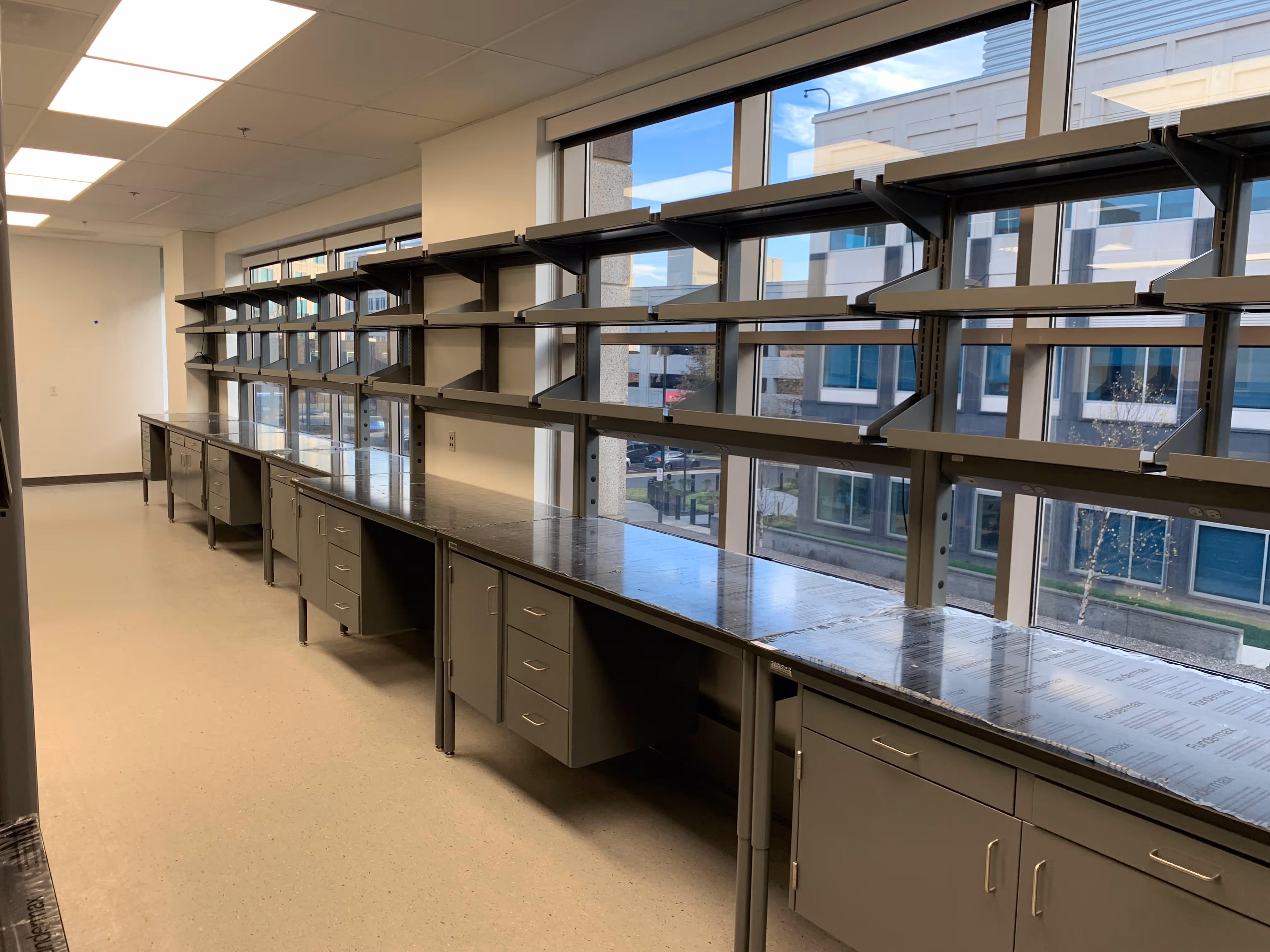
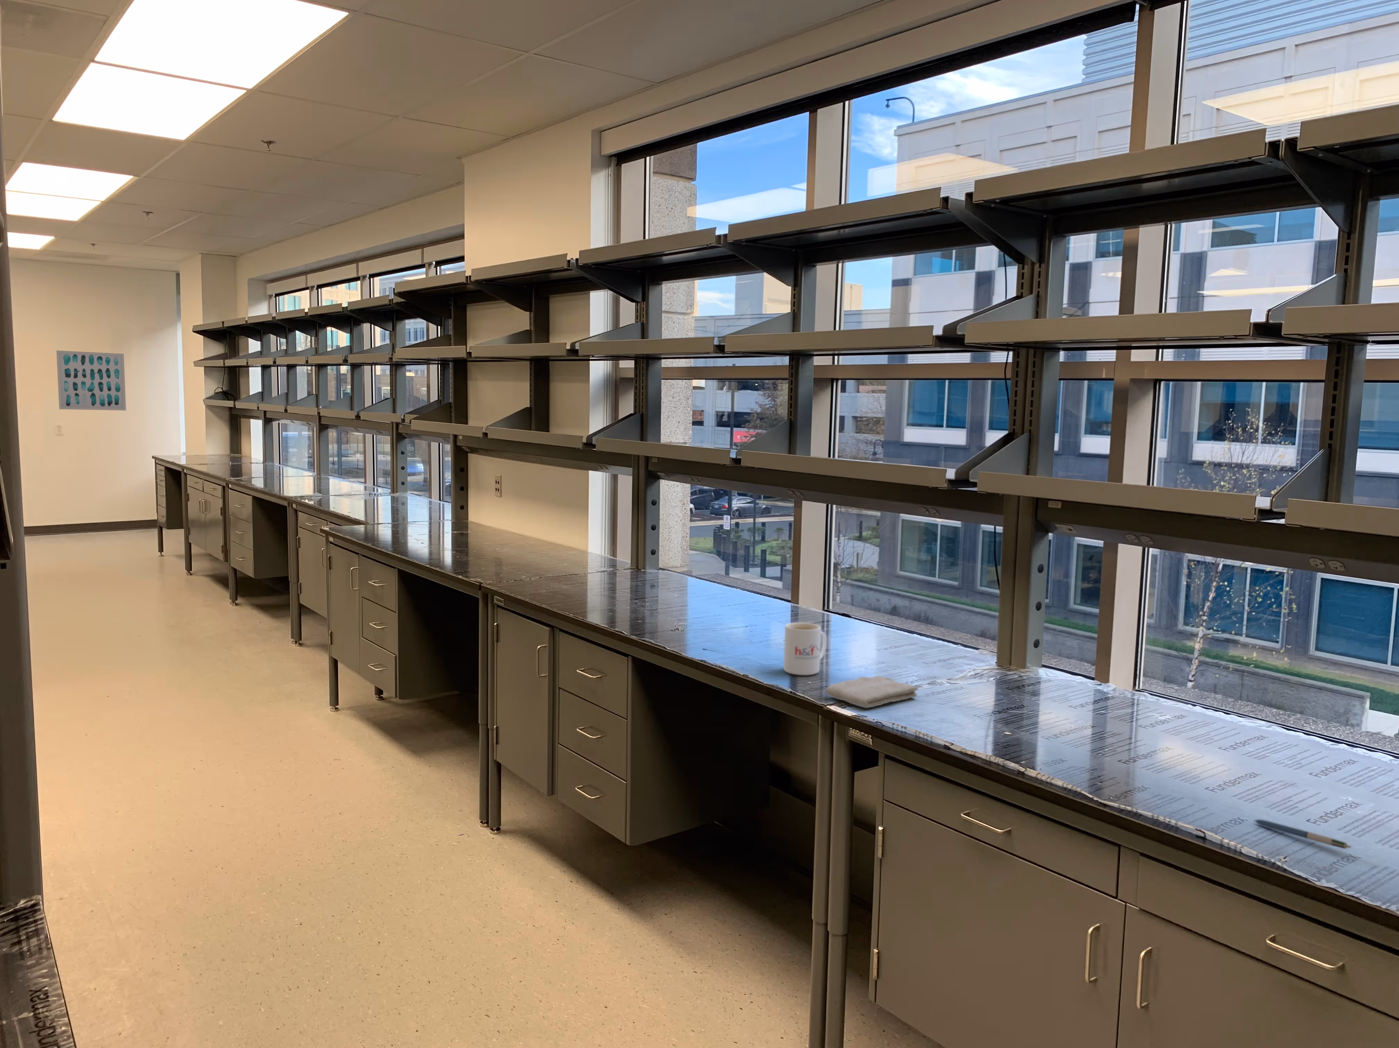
+ pen (1301, 832)
+ washcloth (872, 690)
+ wall art (91, 381)
+ mug (807, 647)
